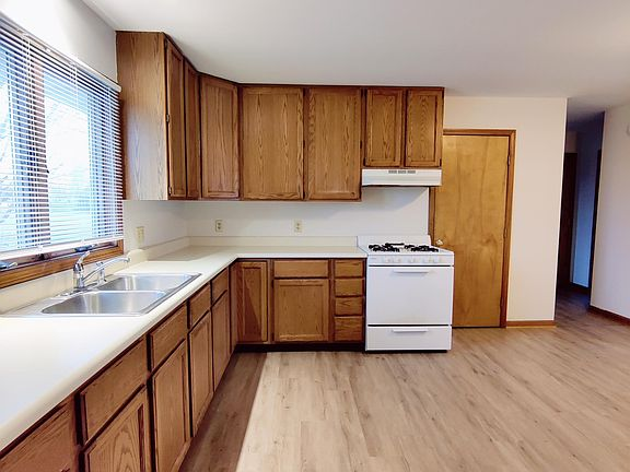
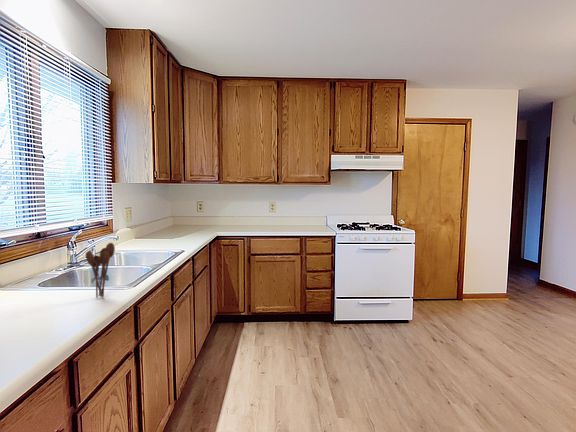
+ utensil holder (101, 270)
